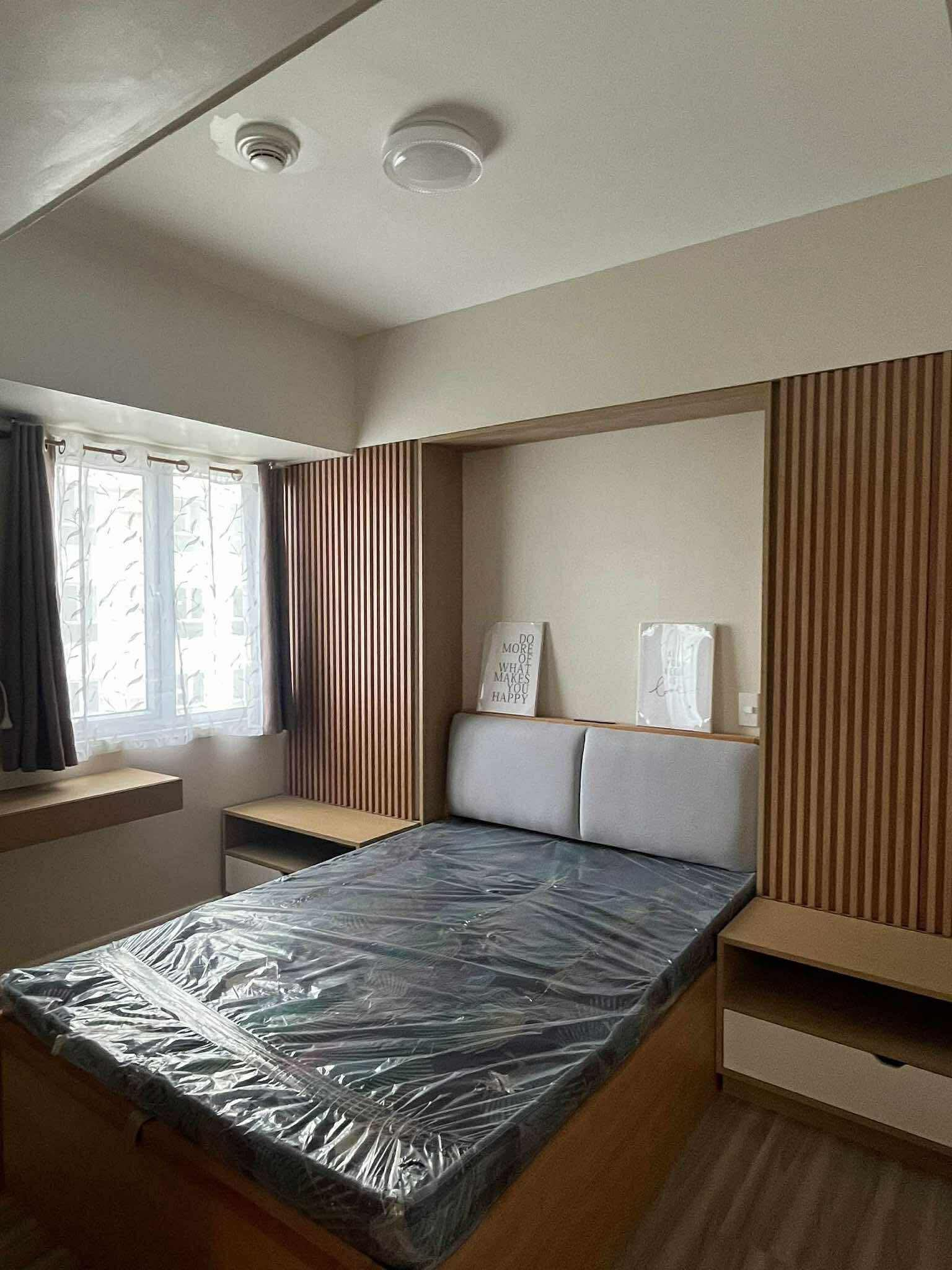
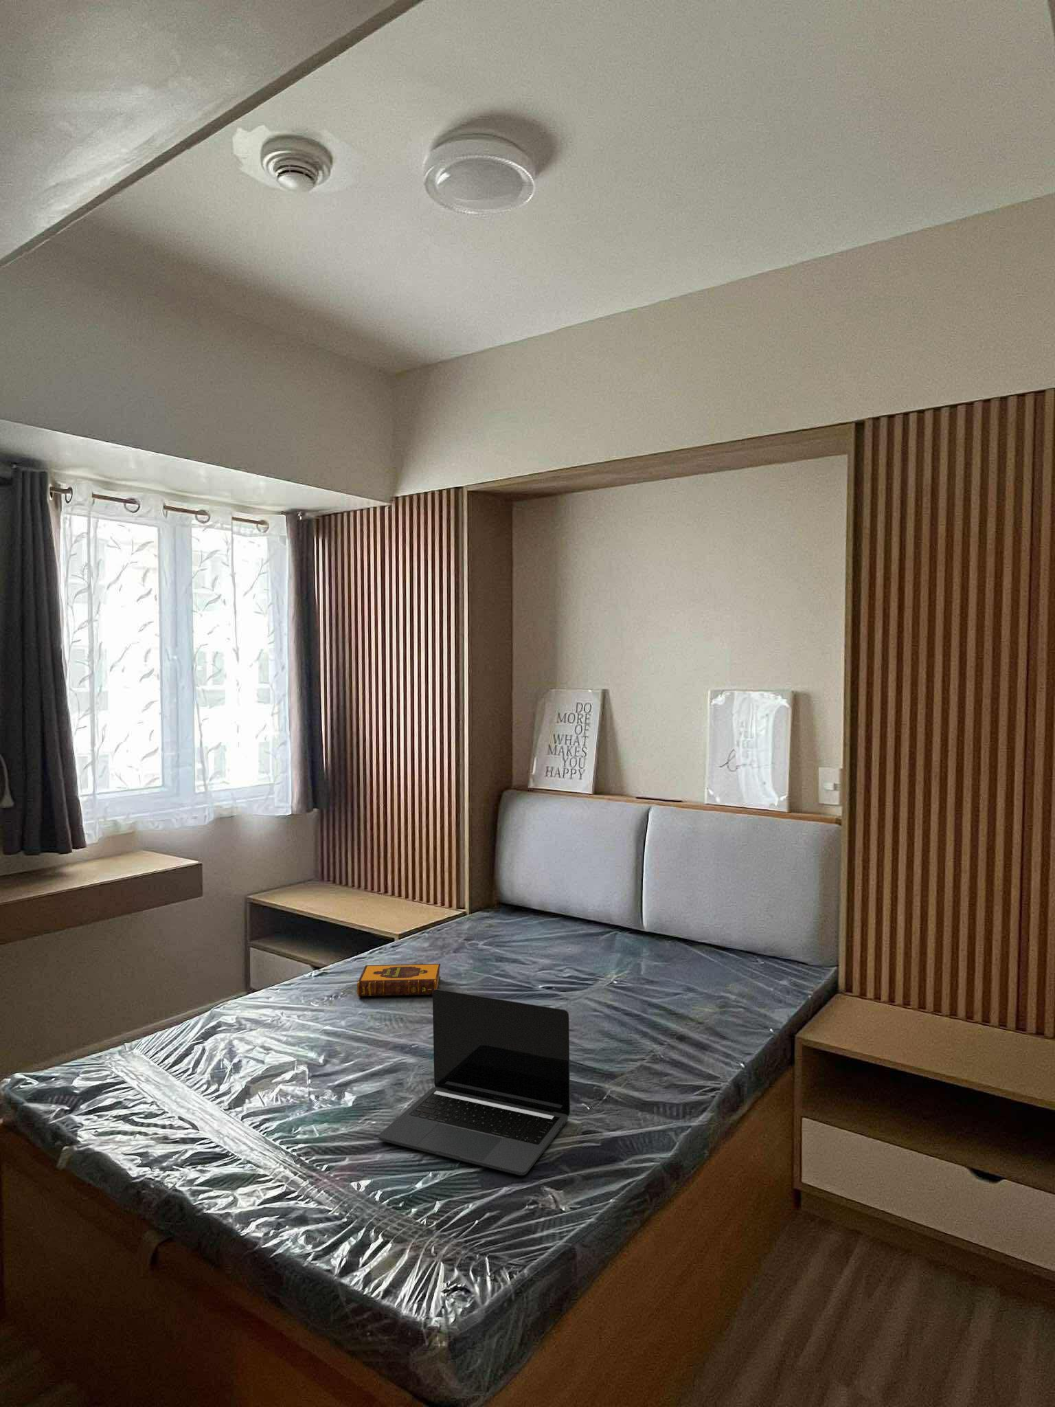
+ hardback book (400, 980)
+ laptop (474, 1075)
